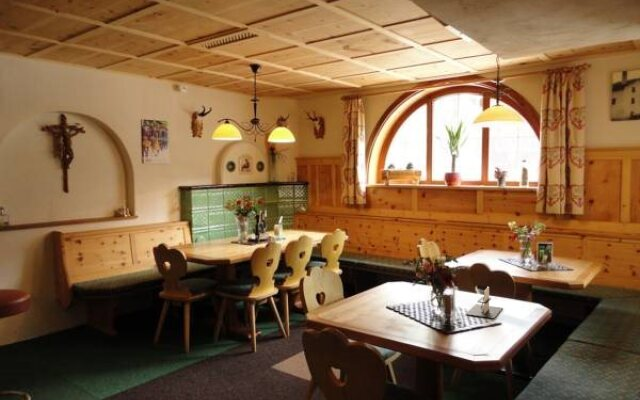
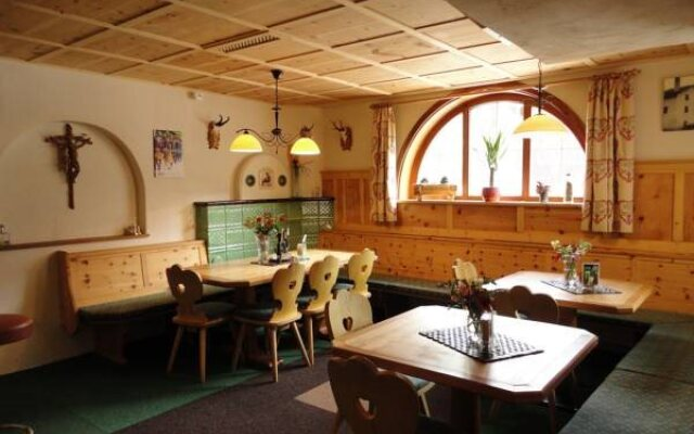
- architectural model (484, 299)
